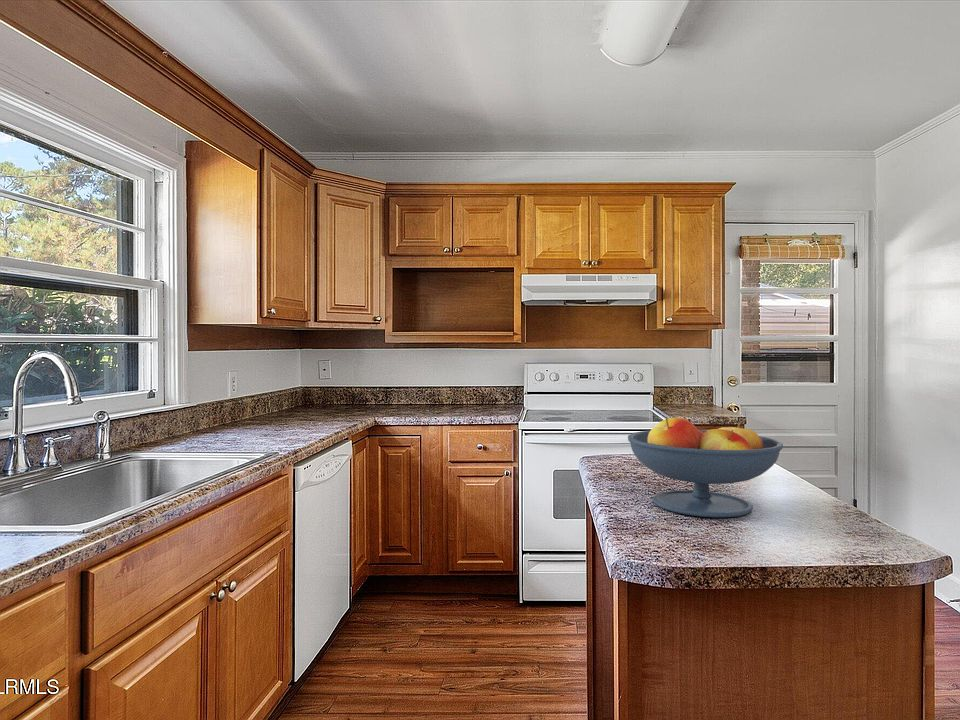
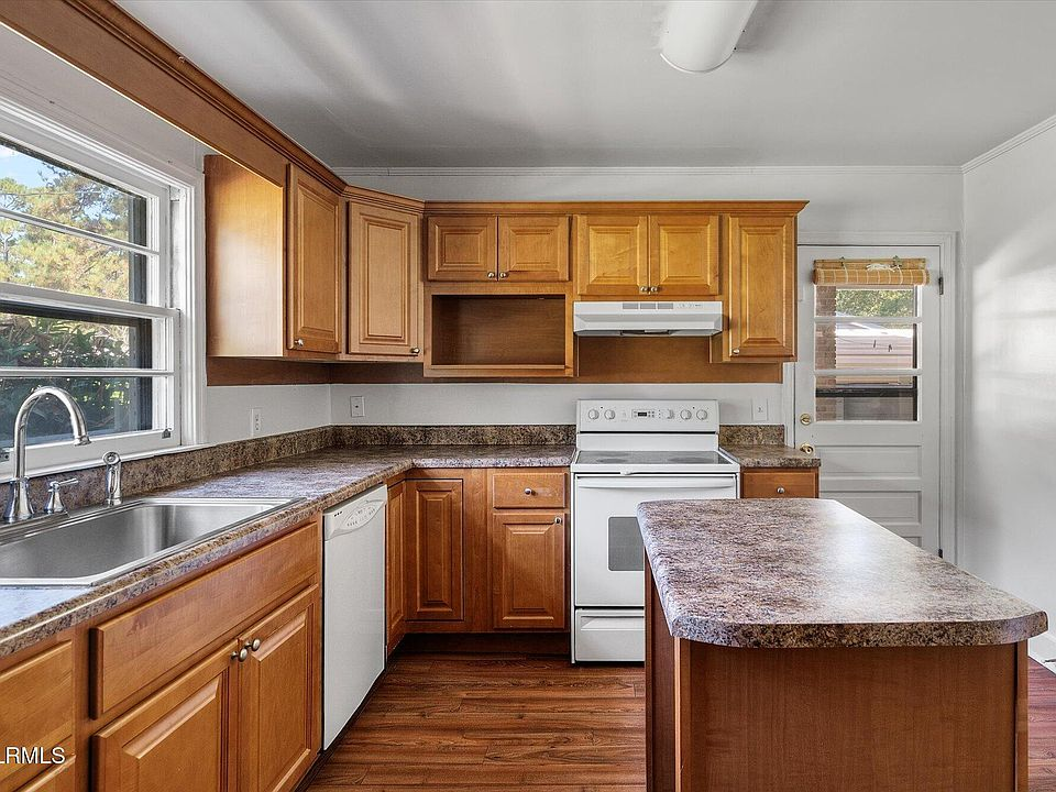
- fruit bowl (701, 460)
